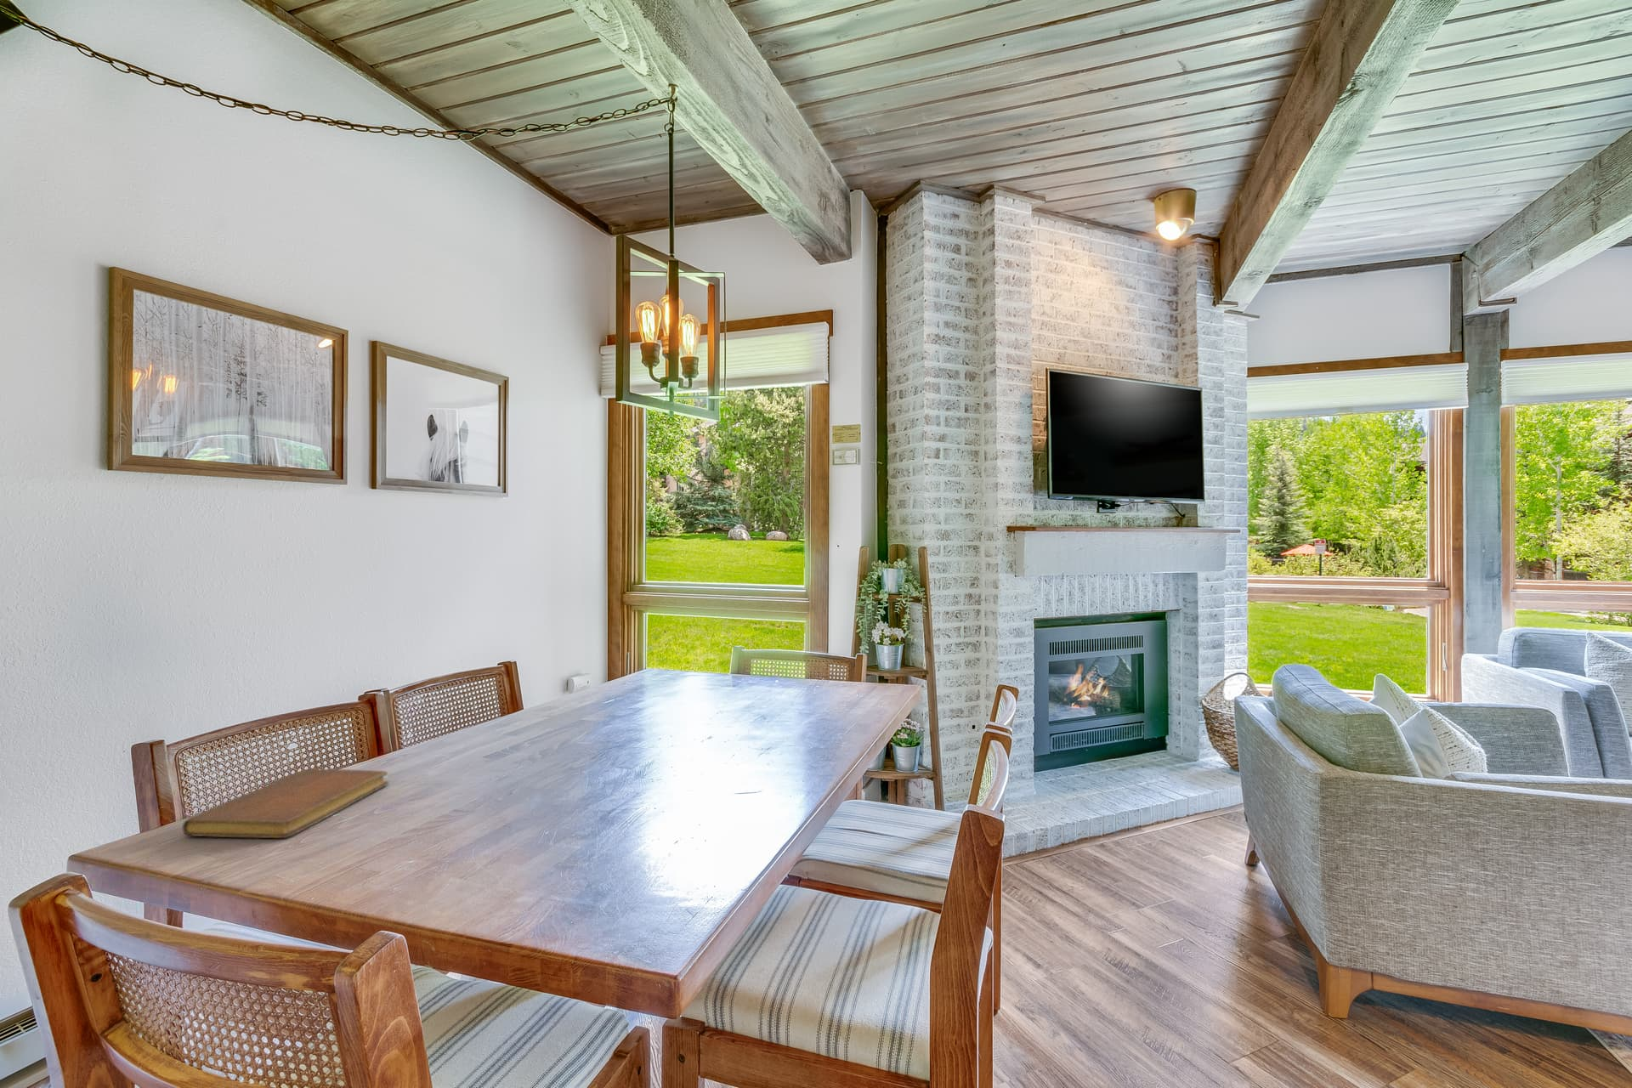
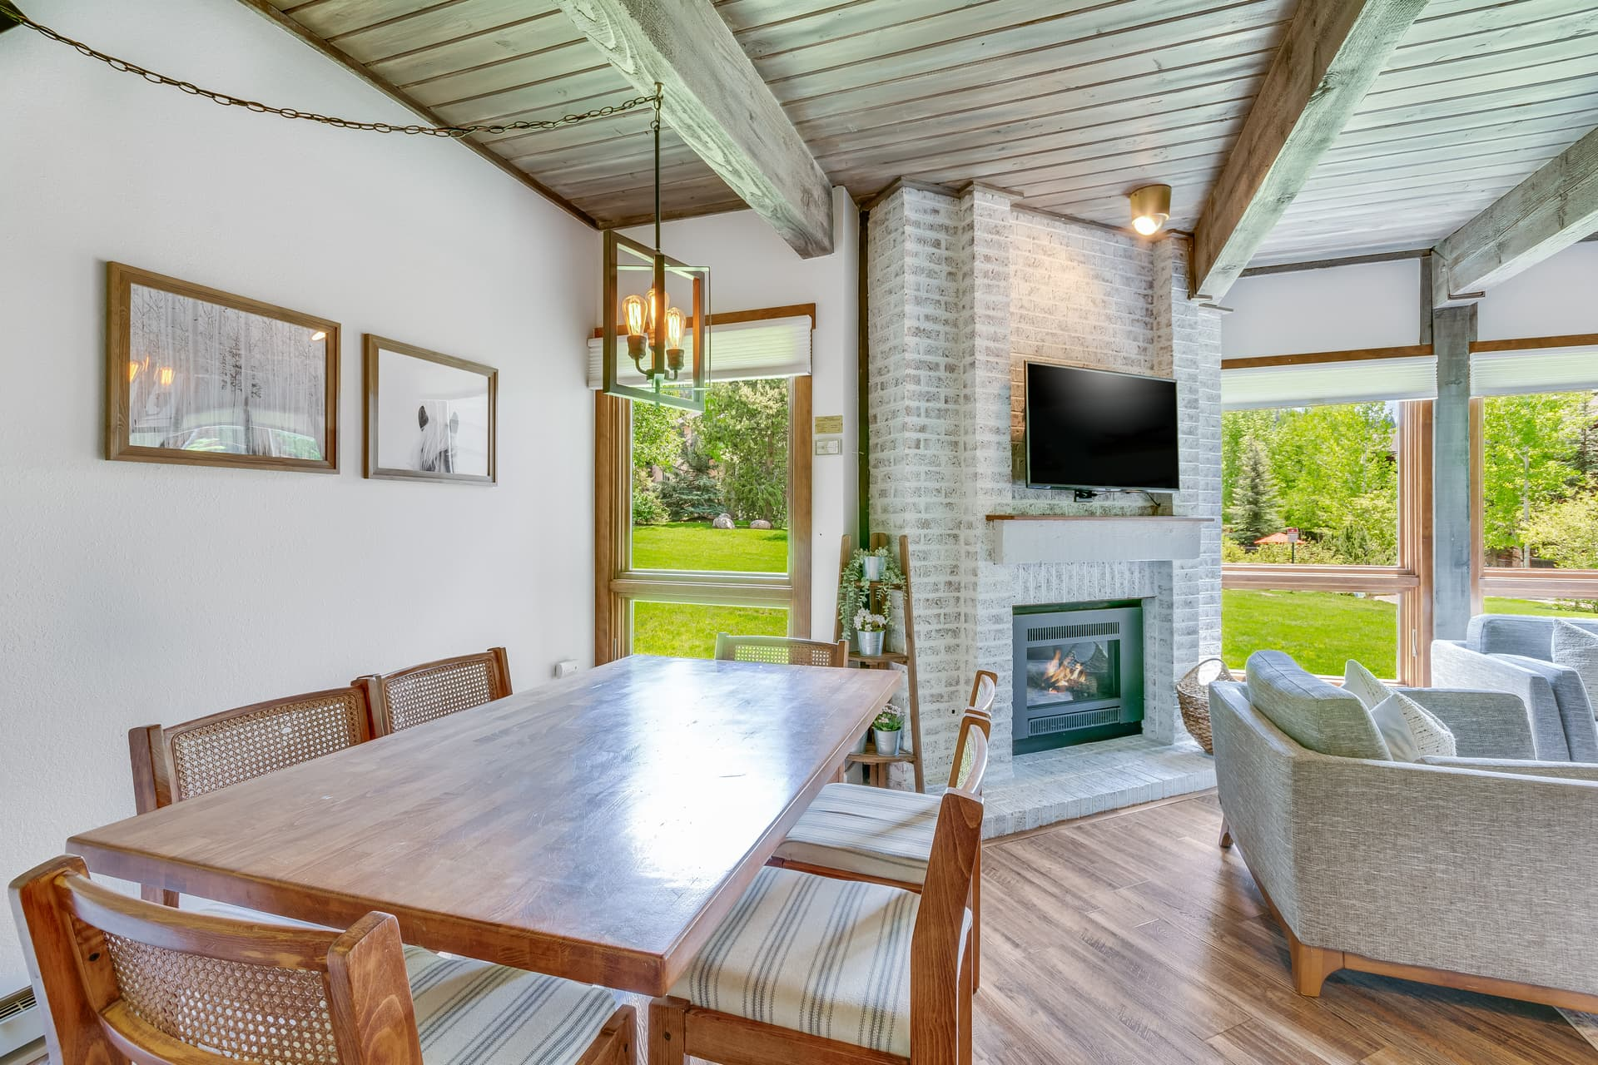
- notebook (295, 800)
